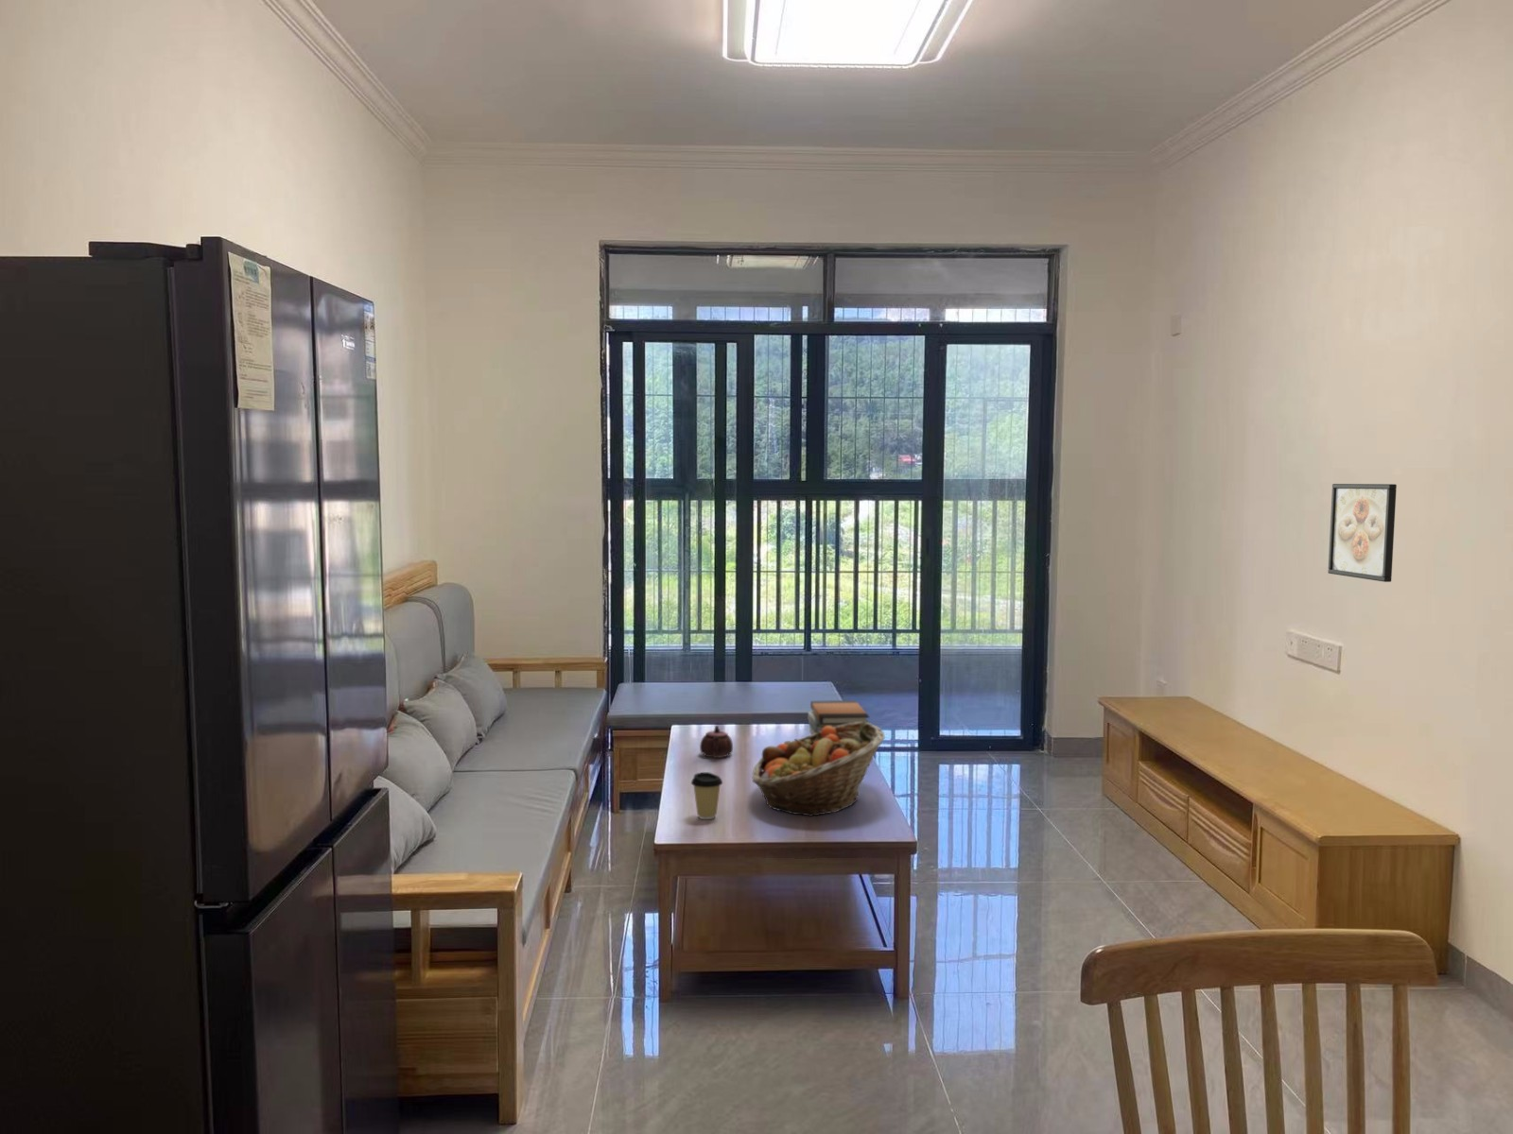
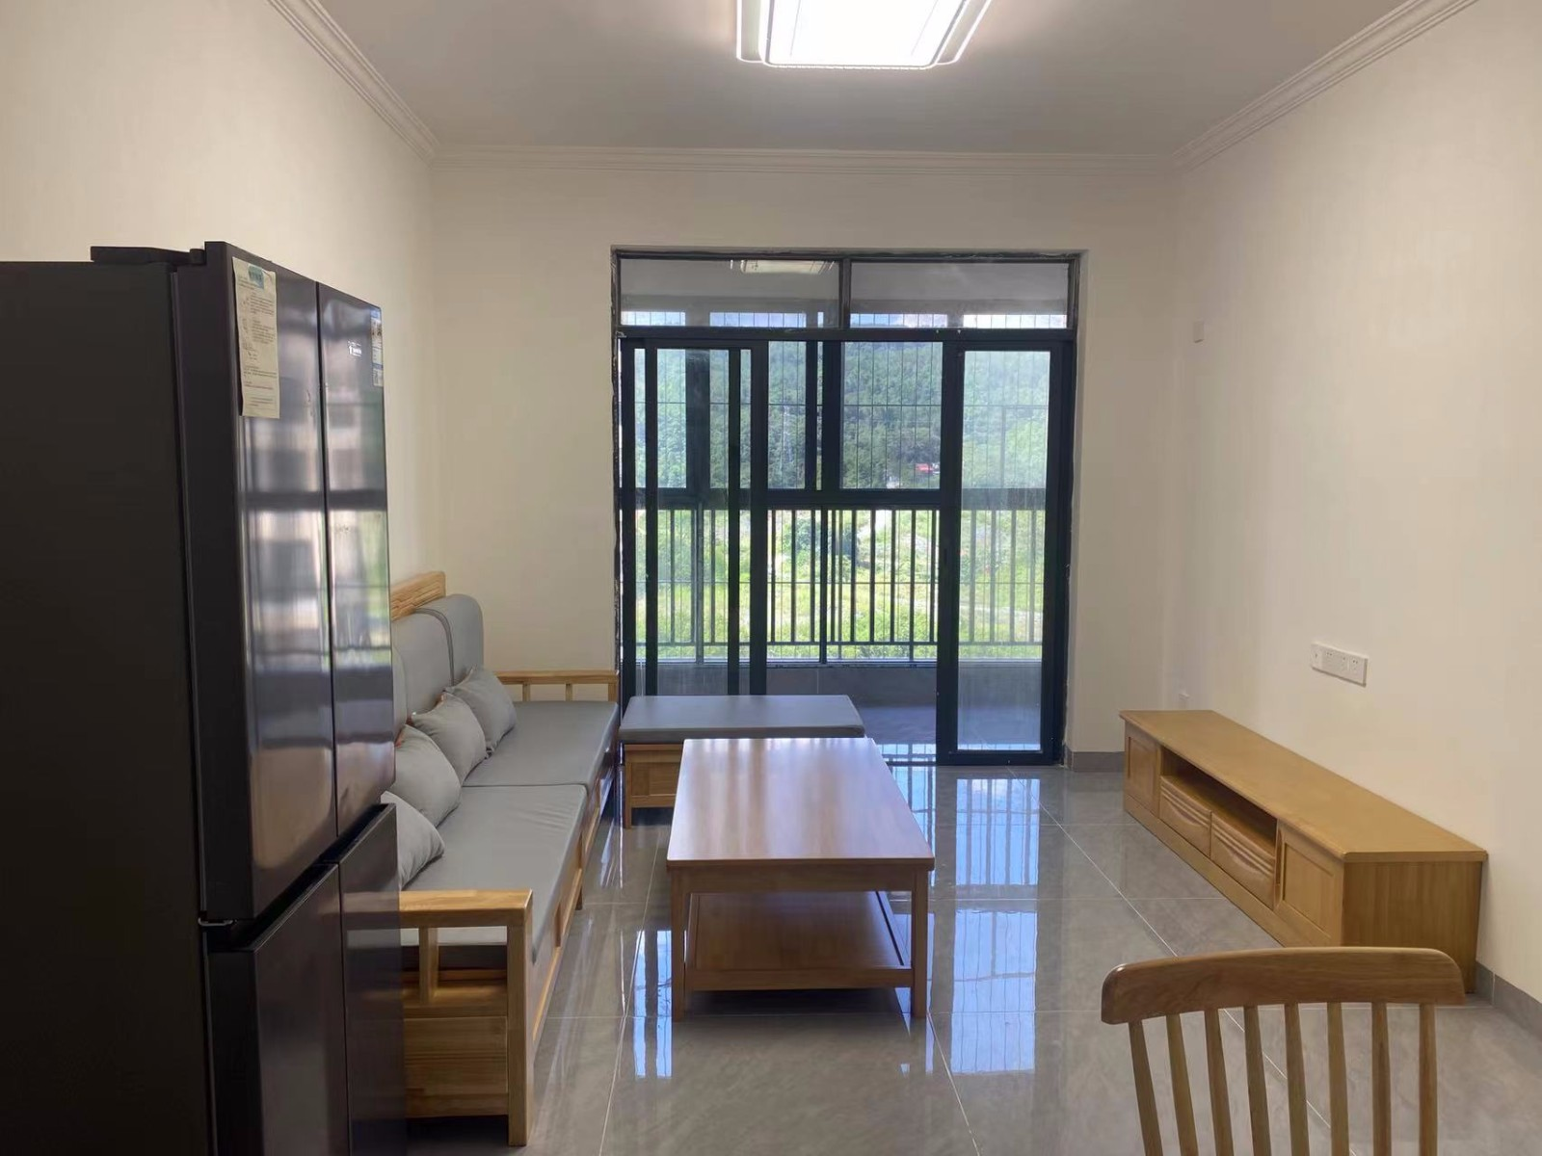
- coffee cup (706, 796)
- book stack (836, 725)
- teapot (716, 740)
- fruit basket (817, 765)
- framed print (1359, 530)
